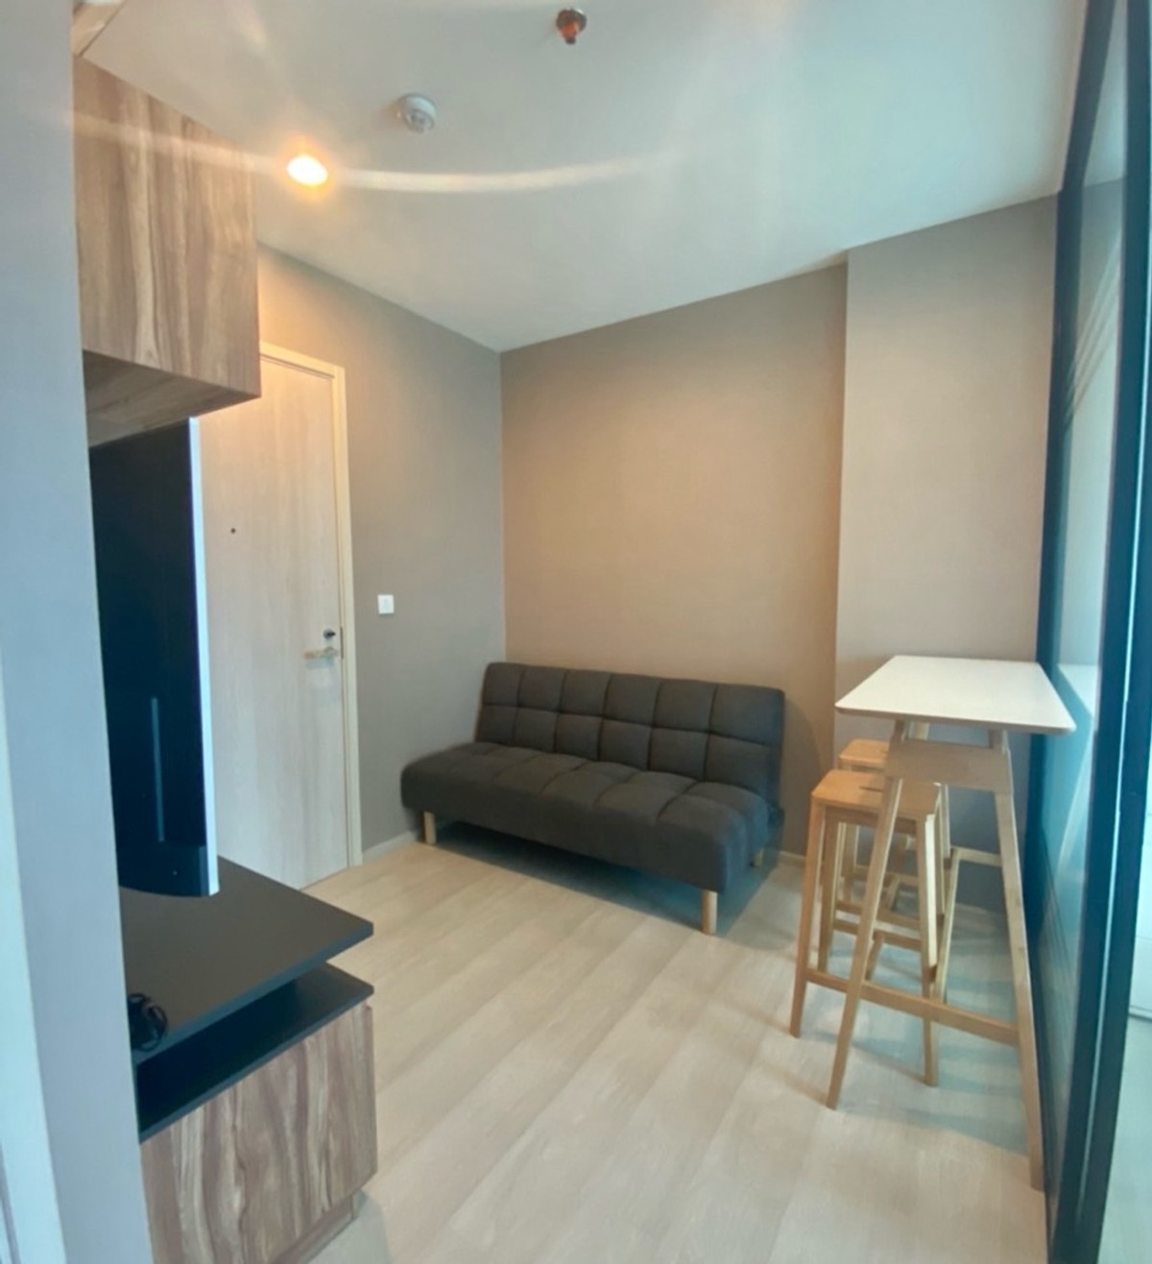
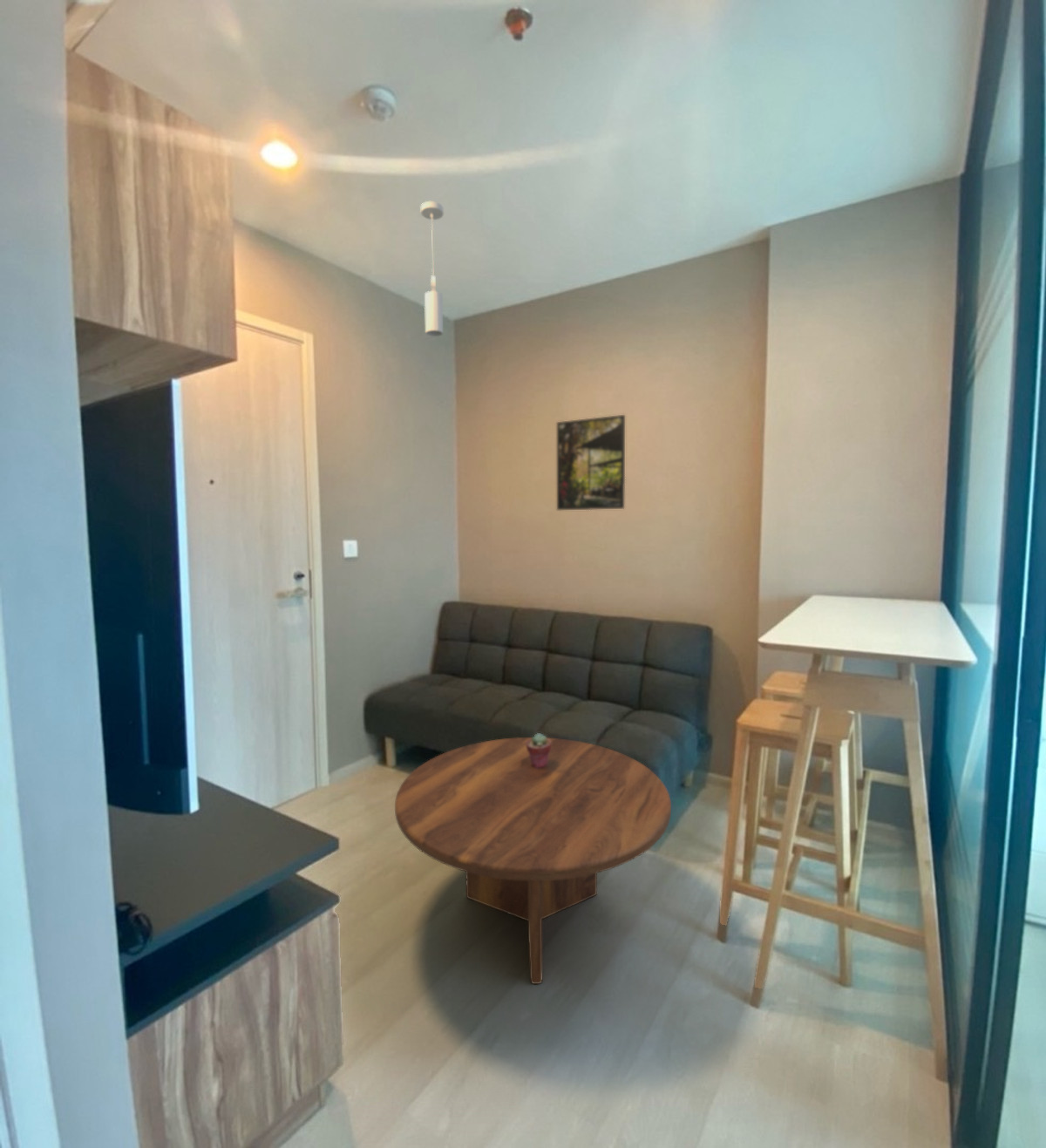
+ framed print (589, 464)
+ potted succulent (539, 748)
+ coffee table (533, 853)
+ pendant light (432, 271)
